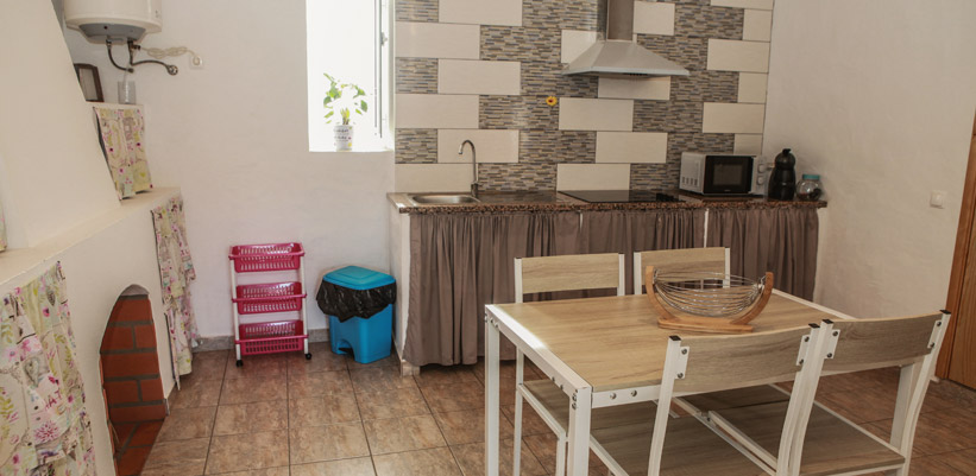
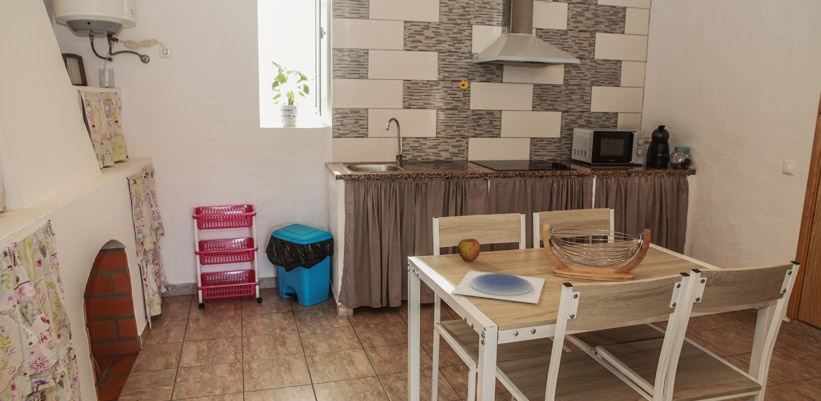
+ plate (500, 282)
+ apple (468, 249)
